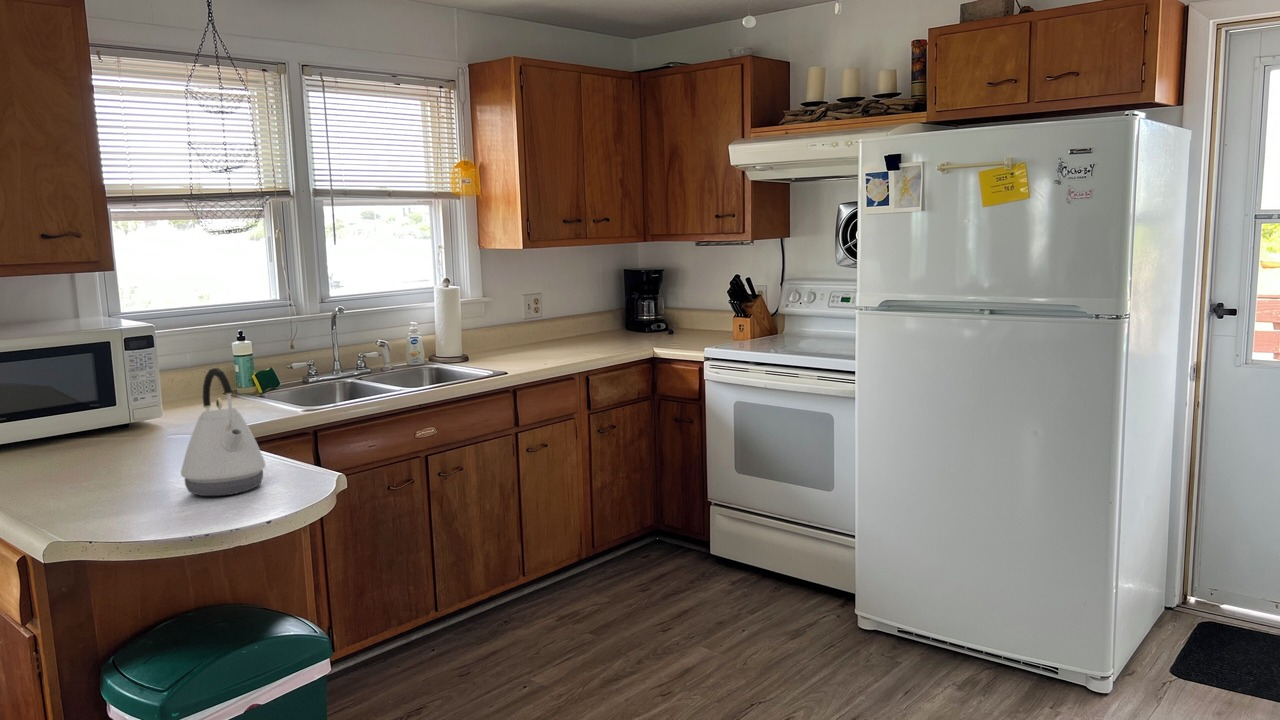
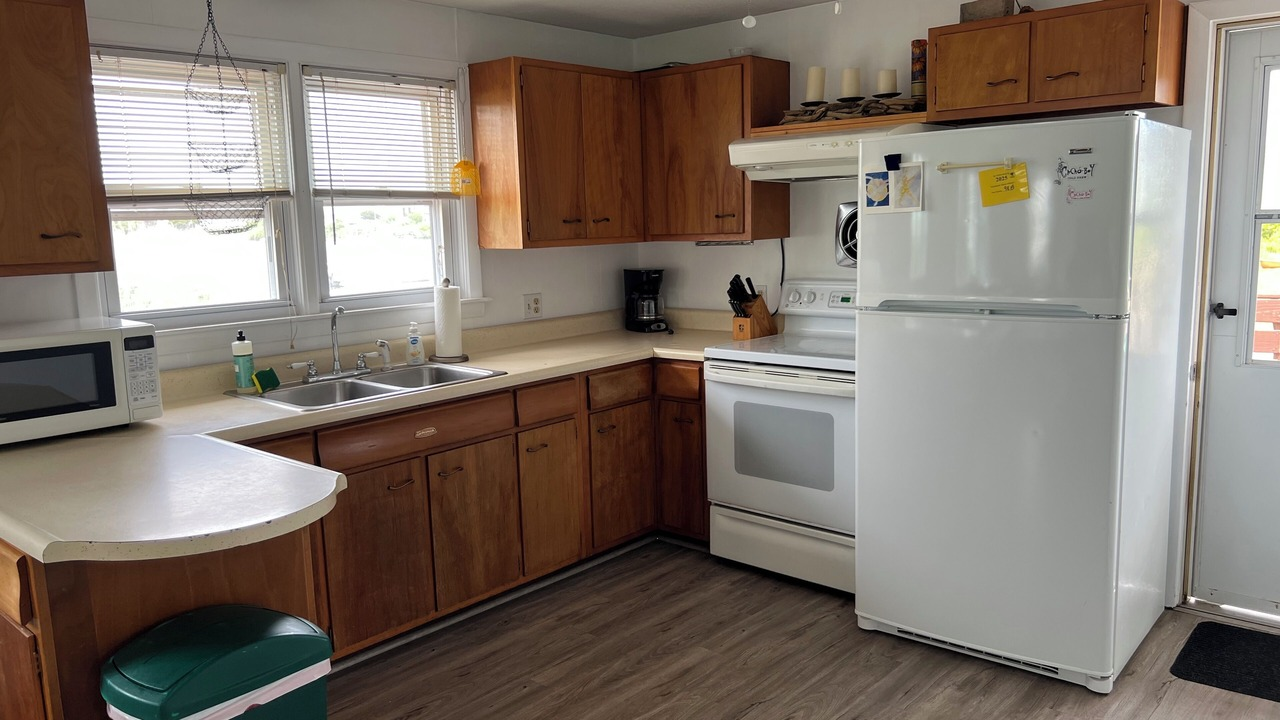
- kettle (221, 429)
